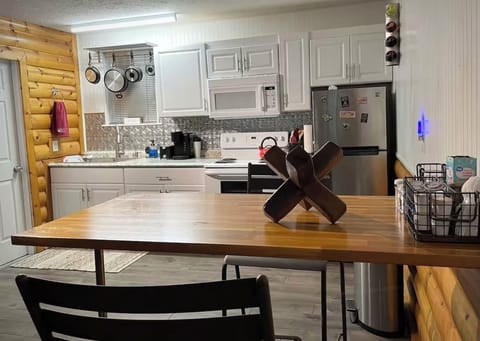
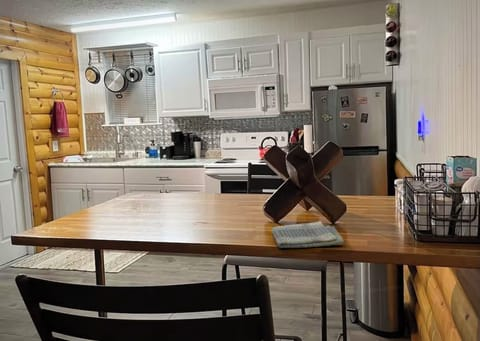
+ dish towel (306, 233)
